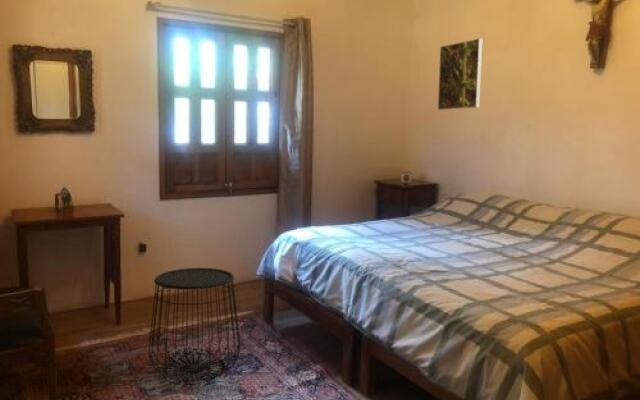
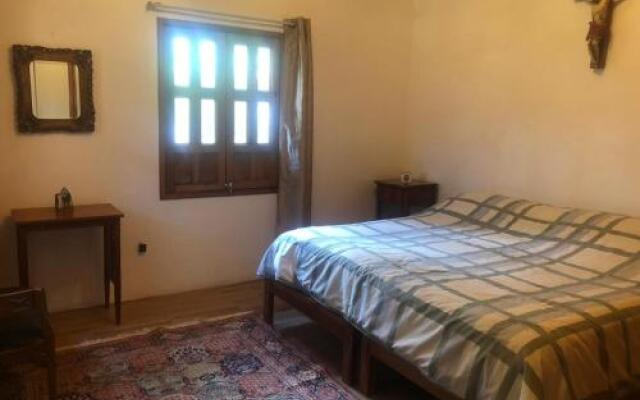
- side table (197, 323)
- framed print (459, 76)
